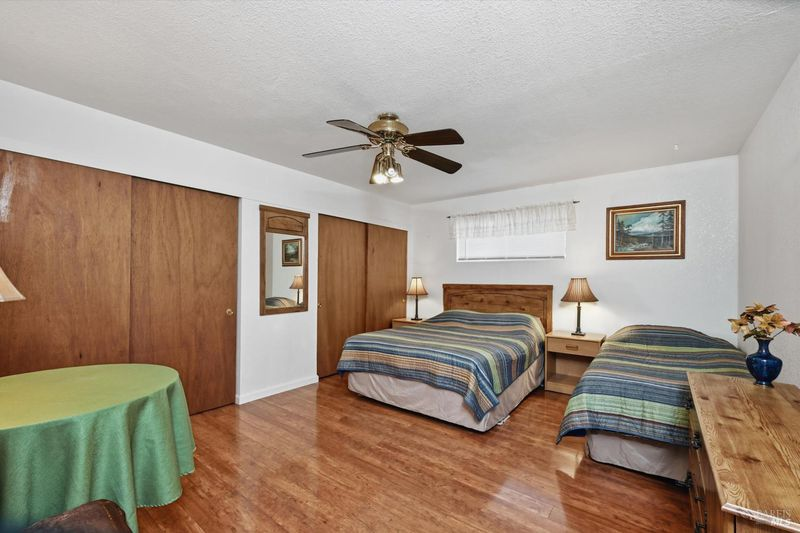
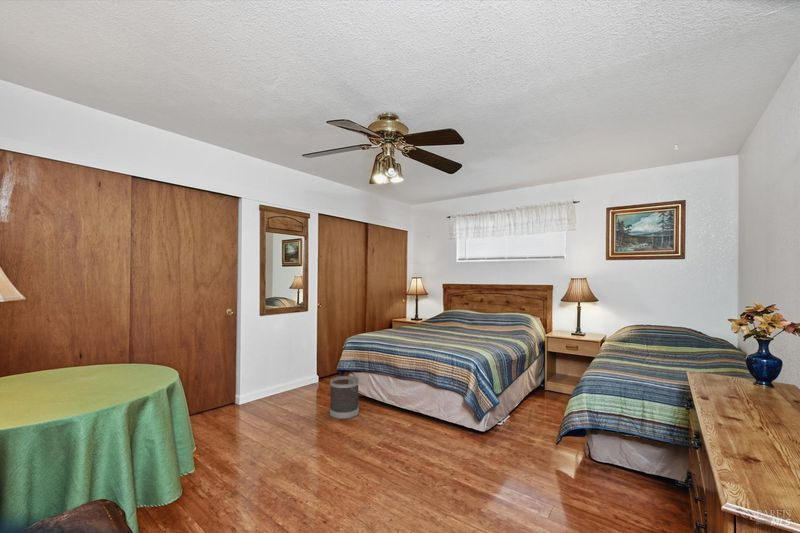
+ wastebasket (344, 398)
